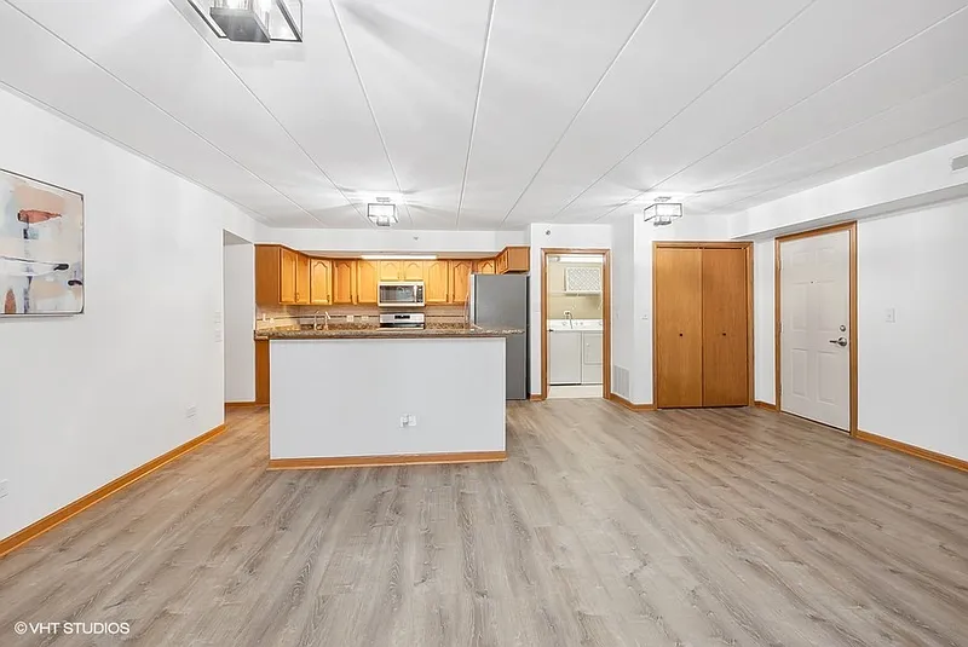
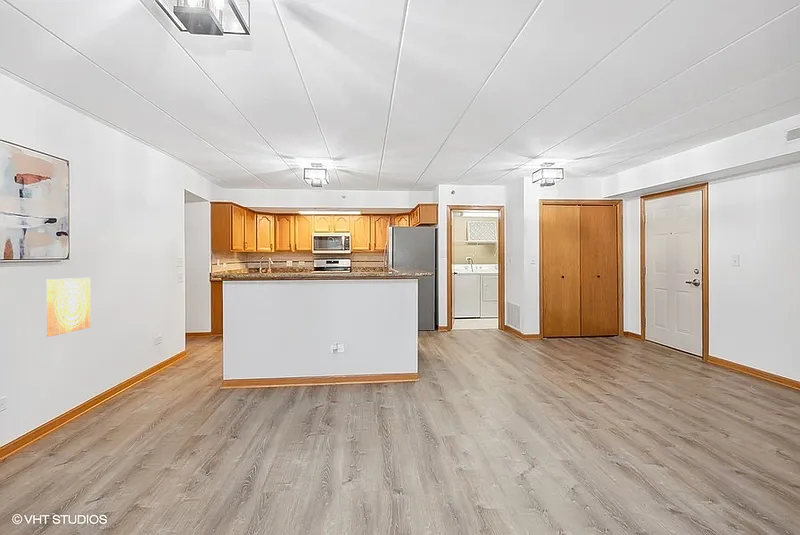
+ wall art (70, 305)
